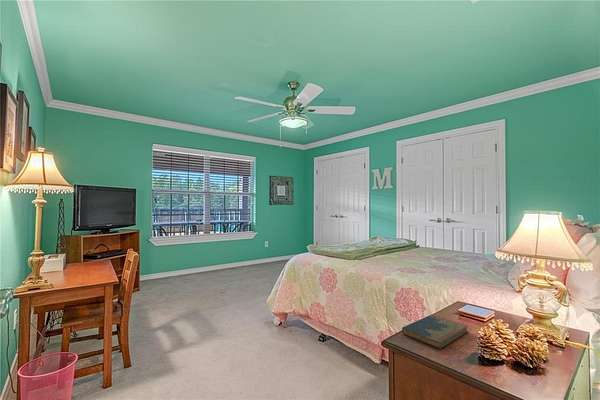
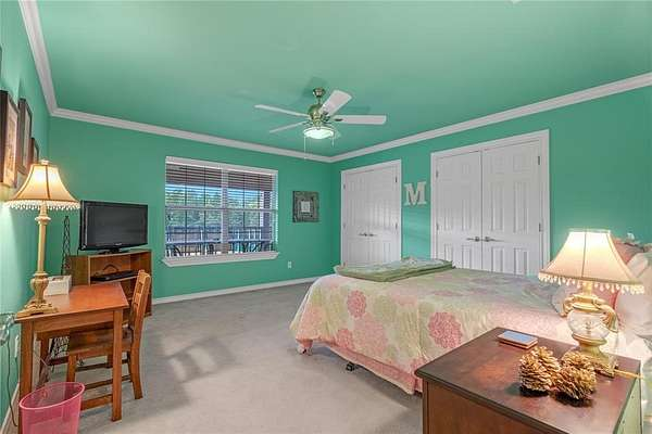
- hardcover book (435, 329)
